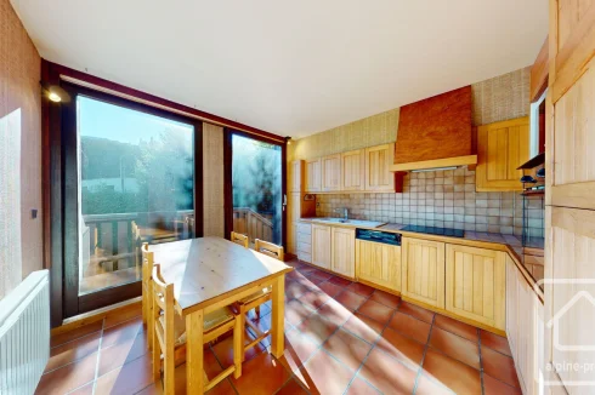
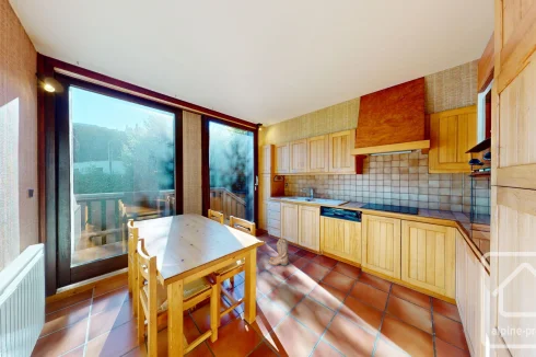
+ boots (278, 250)
